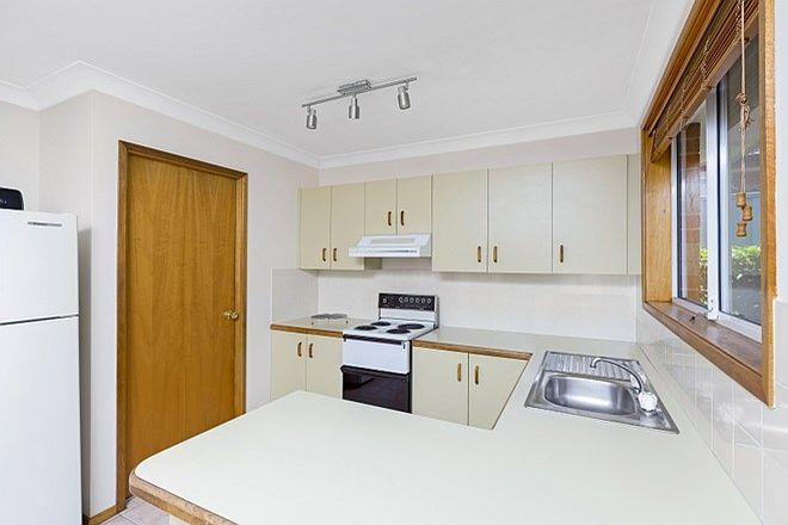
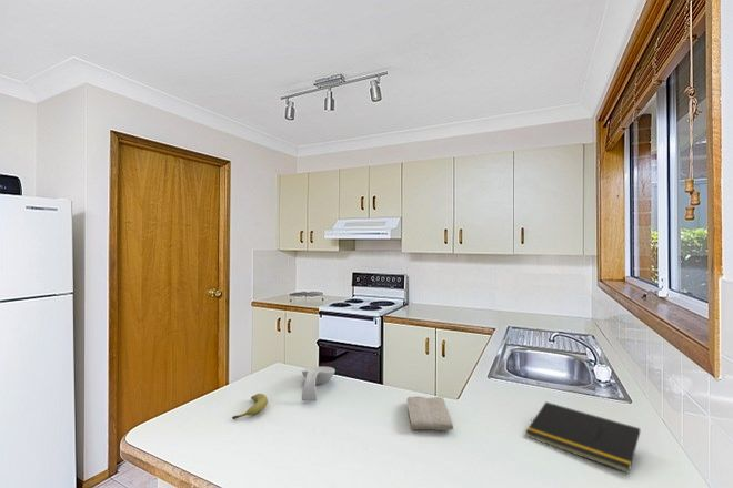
+ washcloth (428, 411)
+ notepad (581, 431)
+ fruit (253, 405)
+ spoon rest (315, 376)
